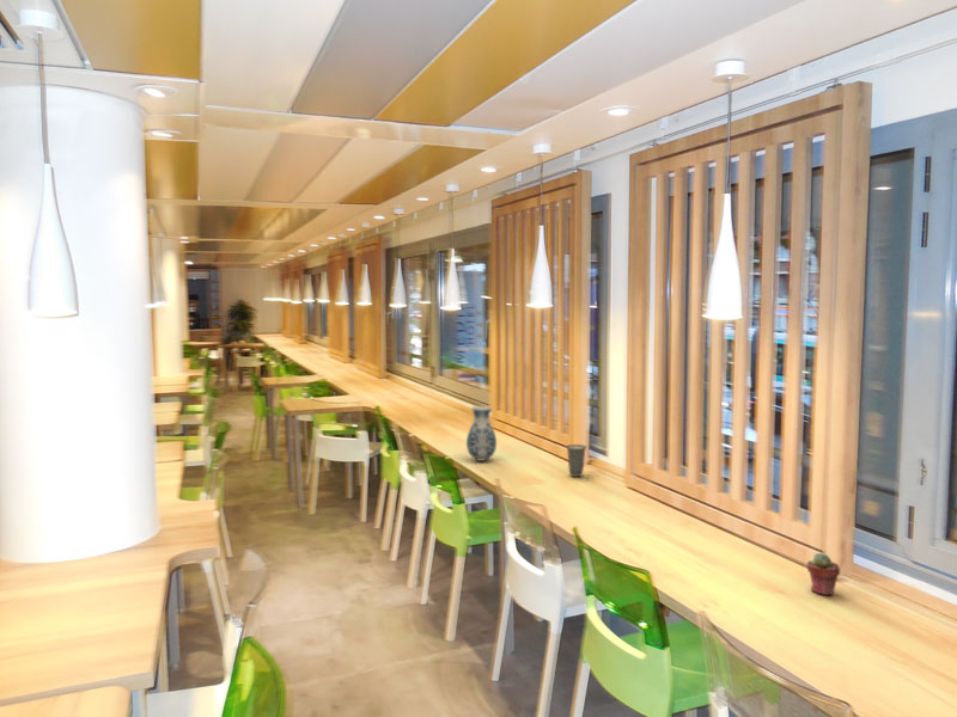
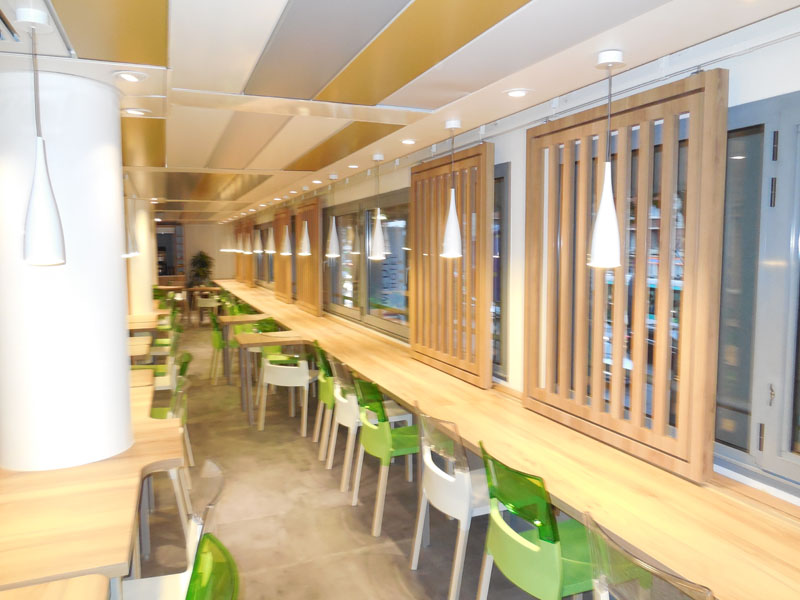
- potted succulent (823, 571)
- cup (575, 460)
- vase (481, 433)
